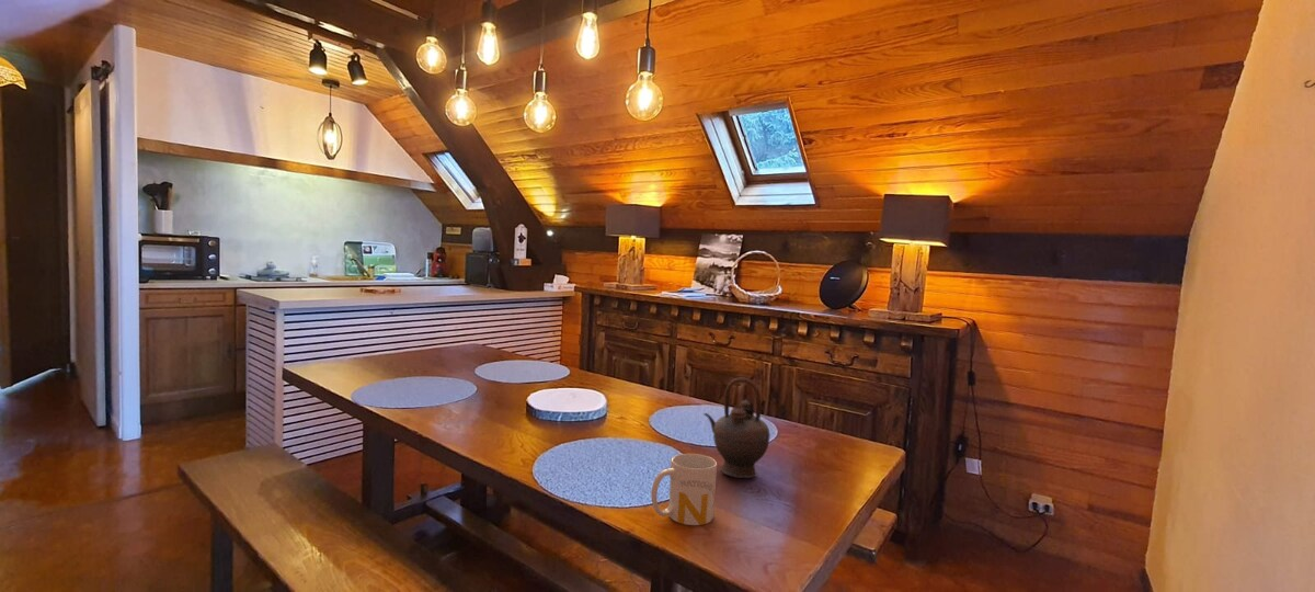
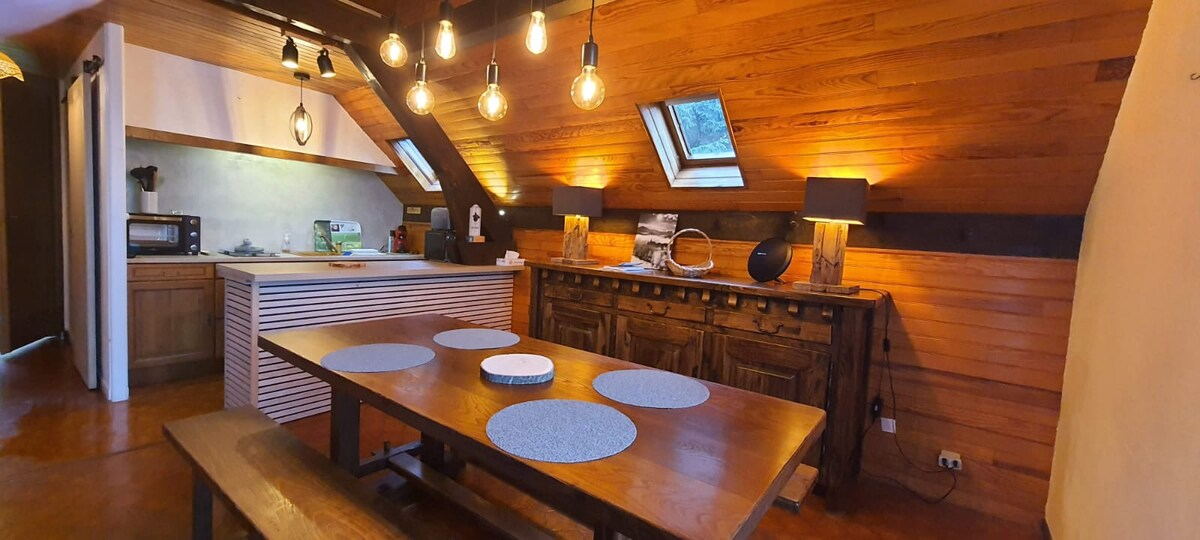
- teapot (735, 424)
- mug (687, 490)
